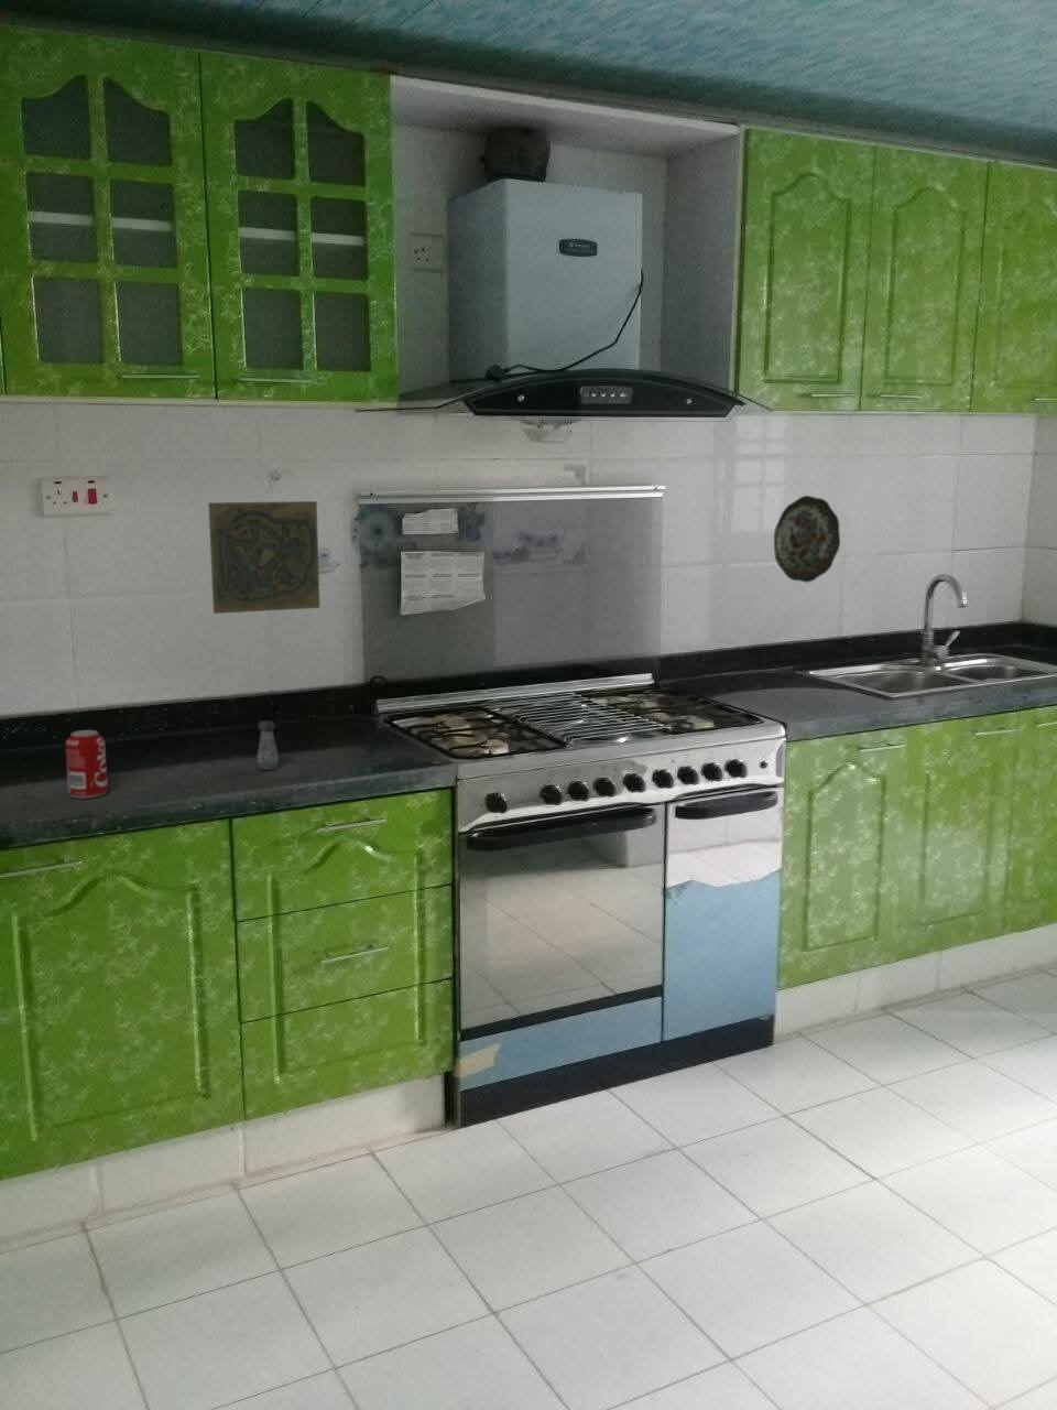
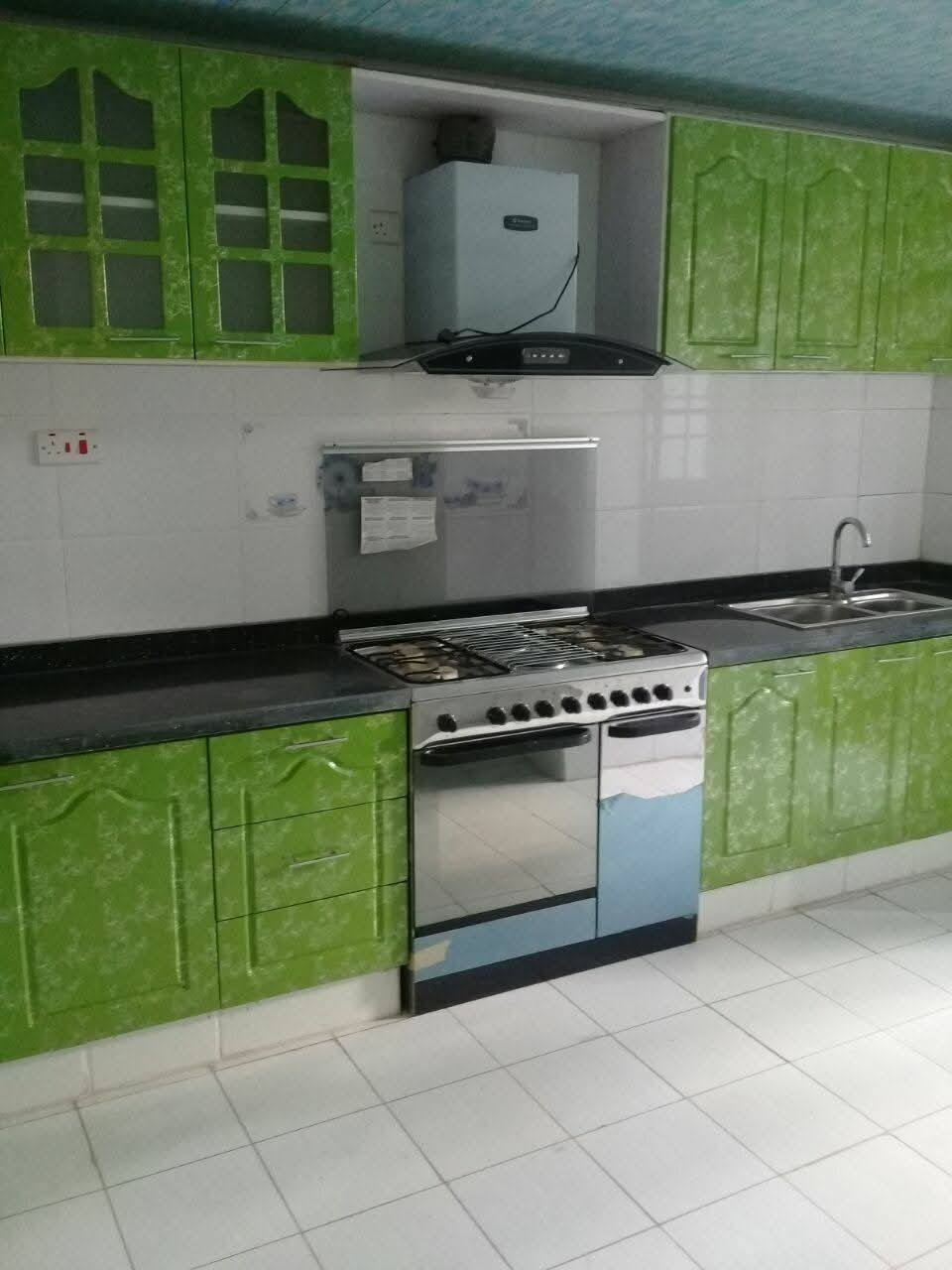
- salt shaker (266, 745)
- beverage can (85, 764)
- decorative tile (265, 556)
- decorative plate (805, 538)
